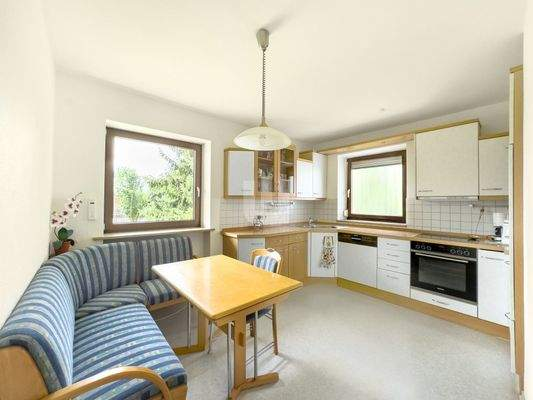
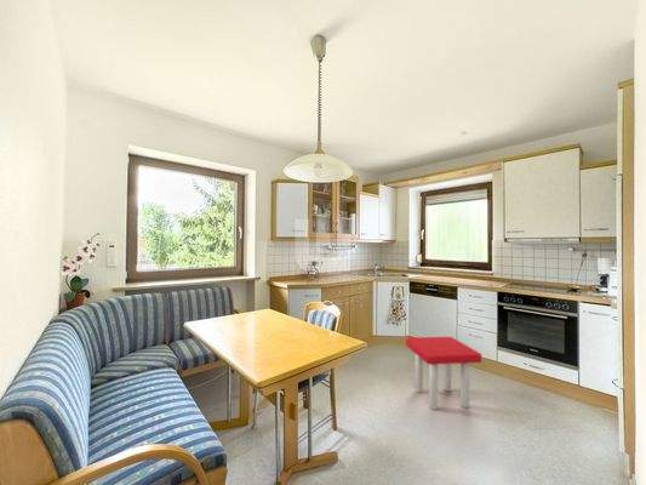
+ stool (444, 371)
